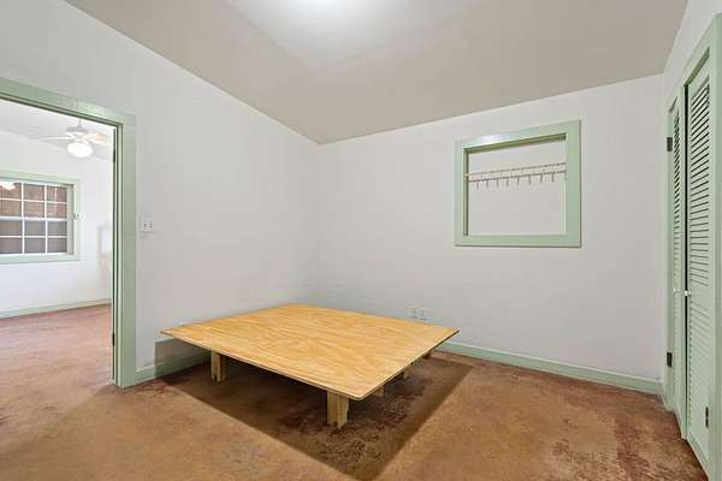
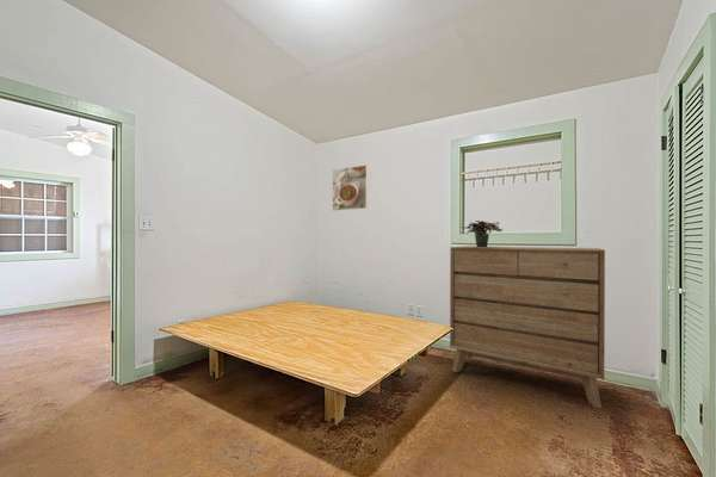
+ potted plant (482, 233)
+ dresser (521, 311)
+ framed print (348, 188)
